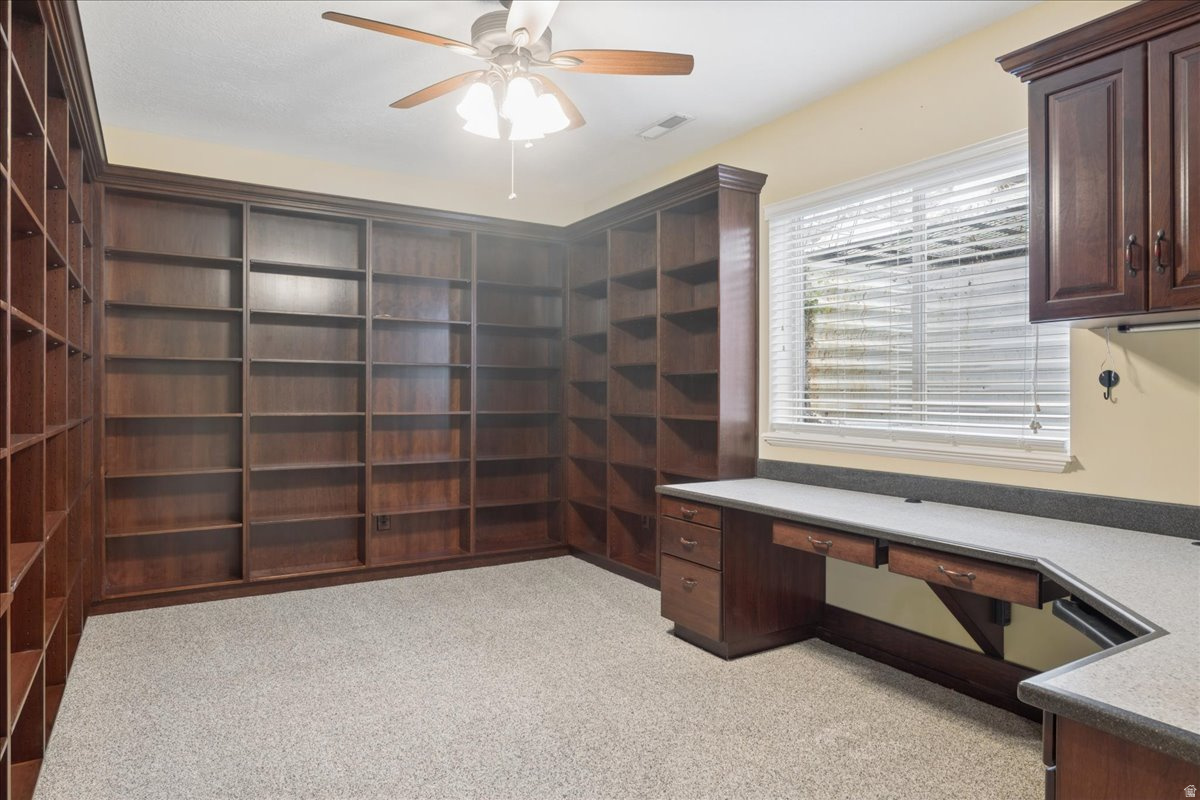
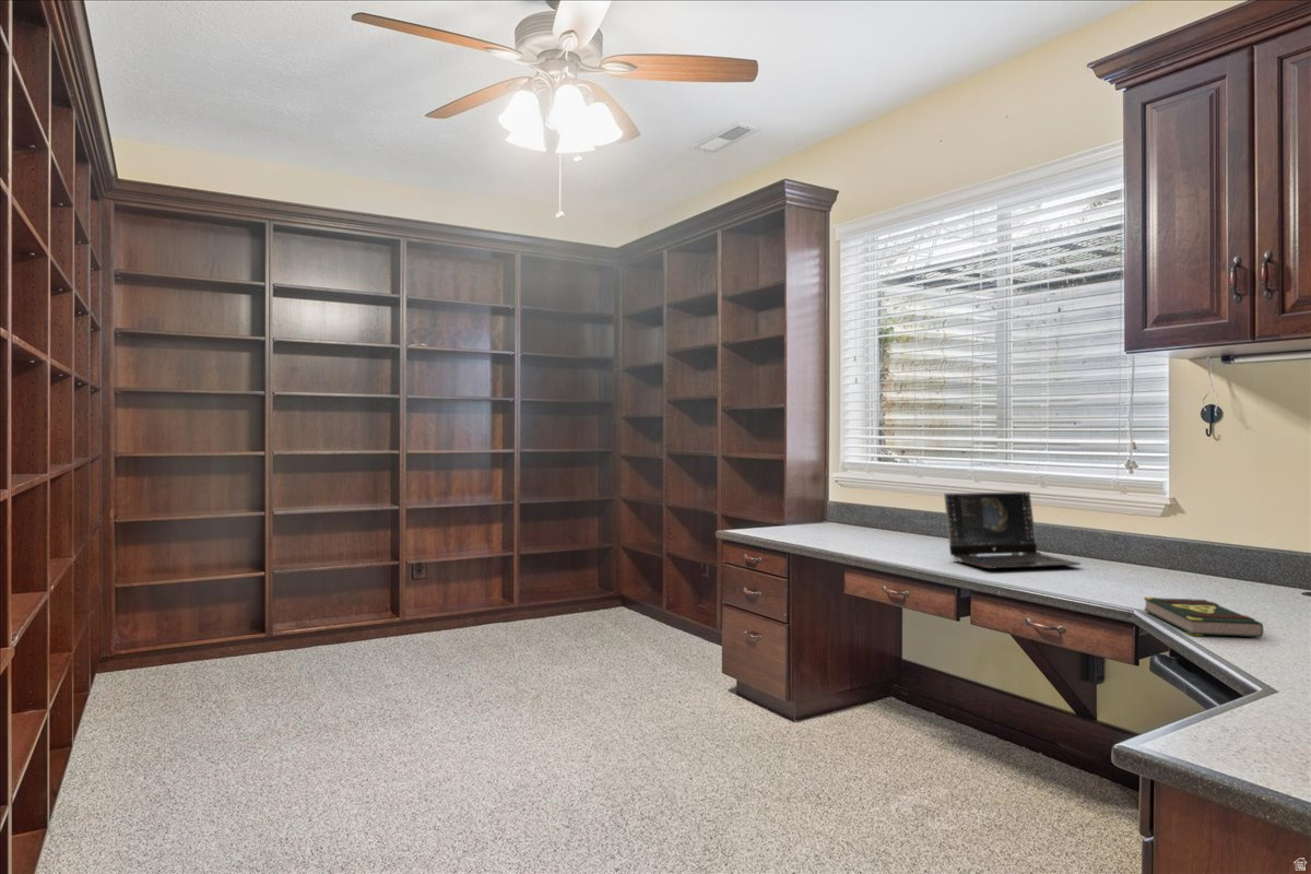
+ laptop computer (1009, 529)
+ book (1200, 615)
